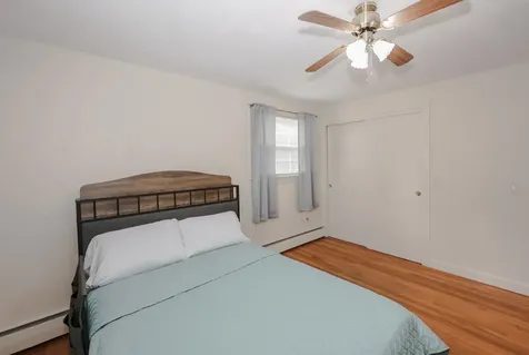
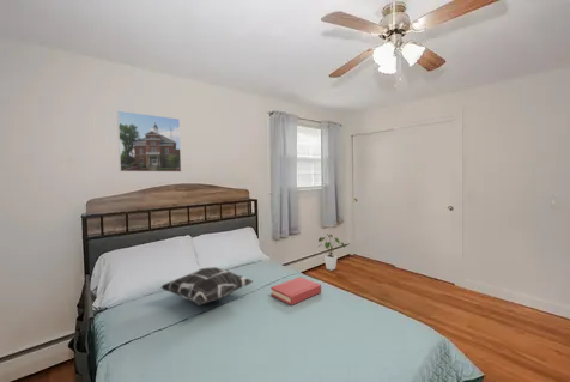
+ decorative pillow (208, 283)
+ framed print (151, 143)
+ house plant (331, 251)
+ hardback book (296, 290)
